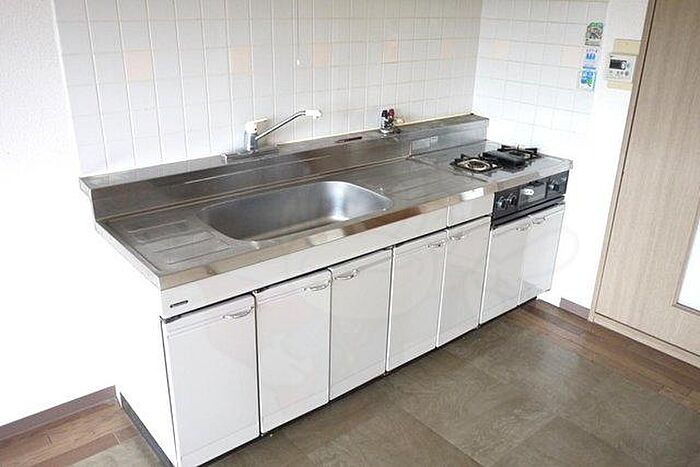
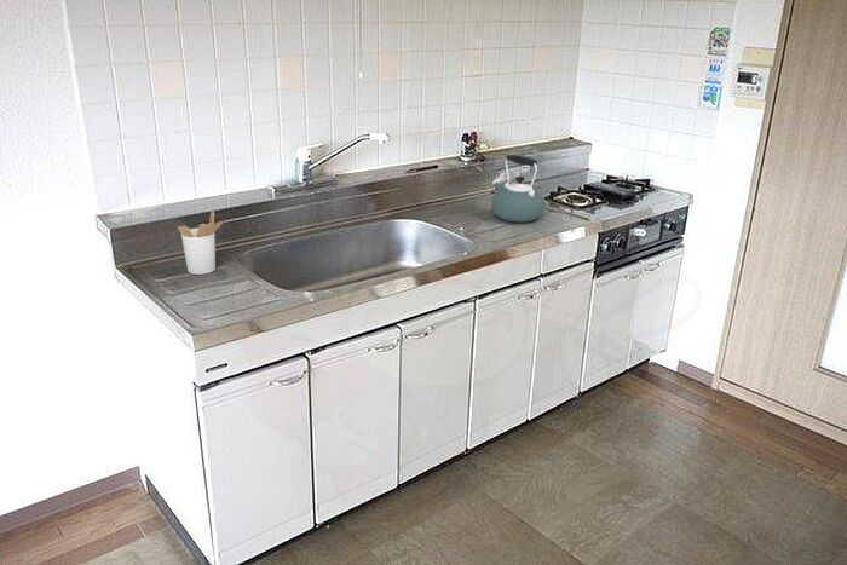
+ kettle (515, 185)
+ utensil holder (203, 243)
